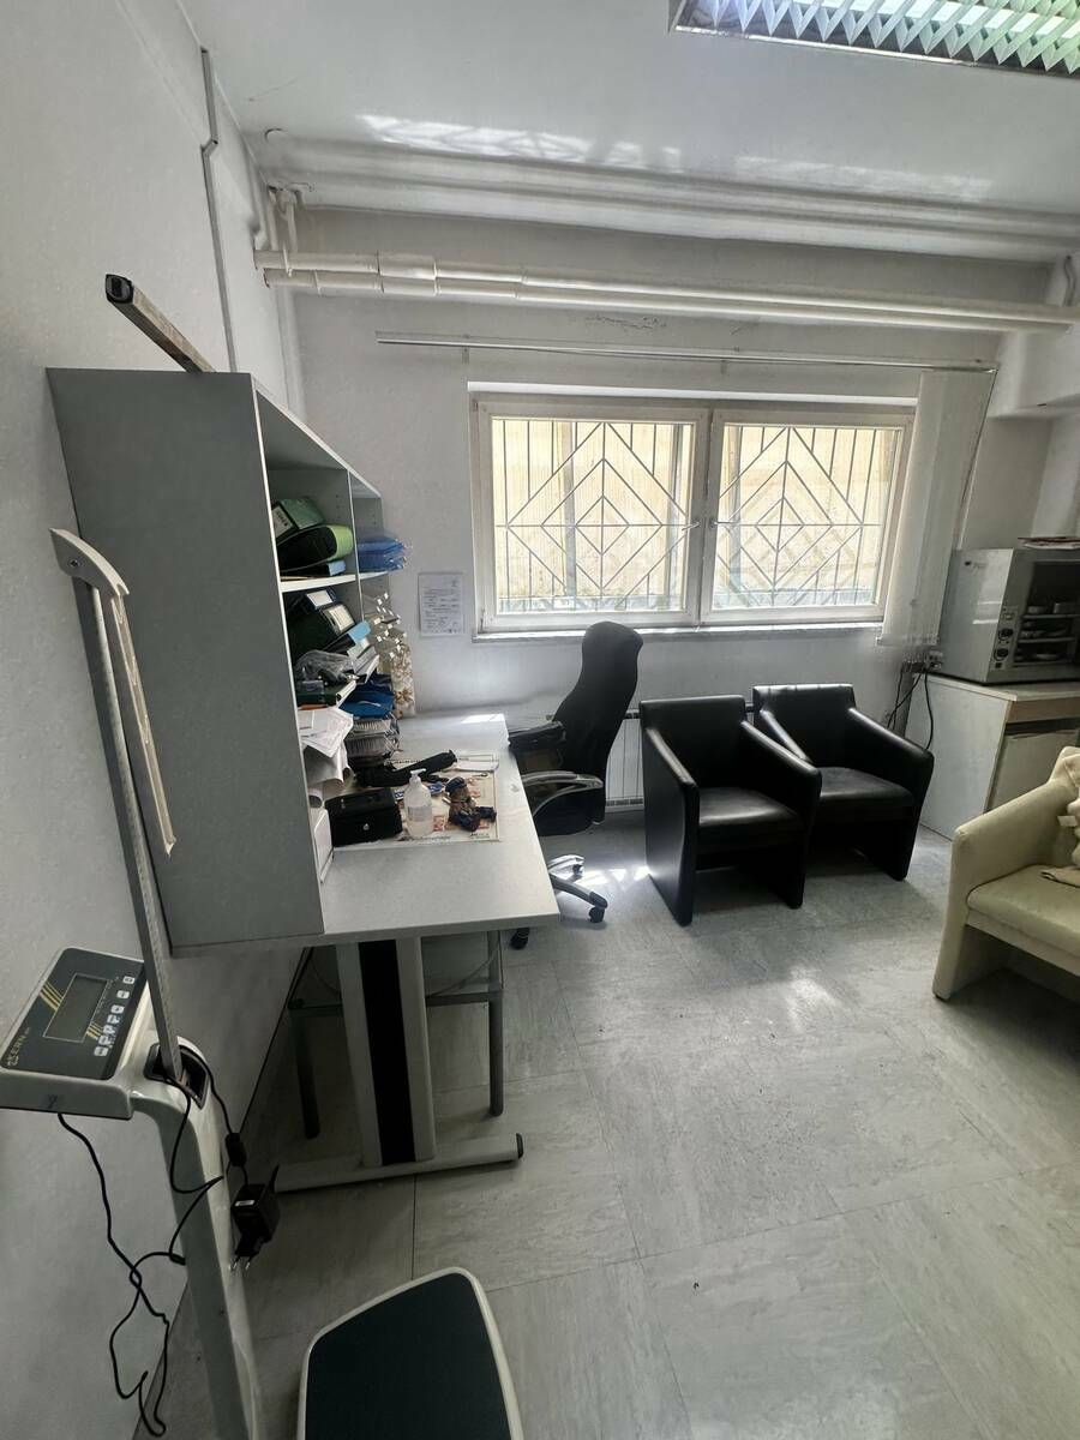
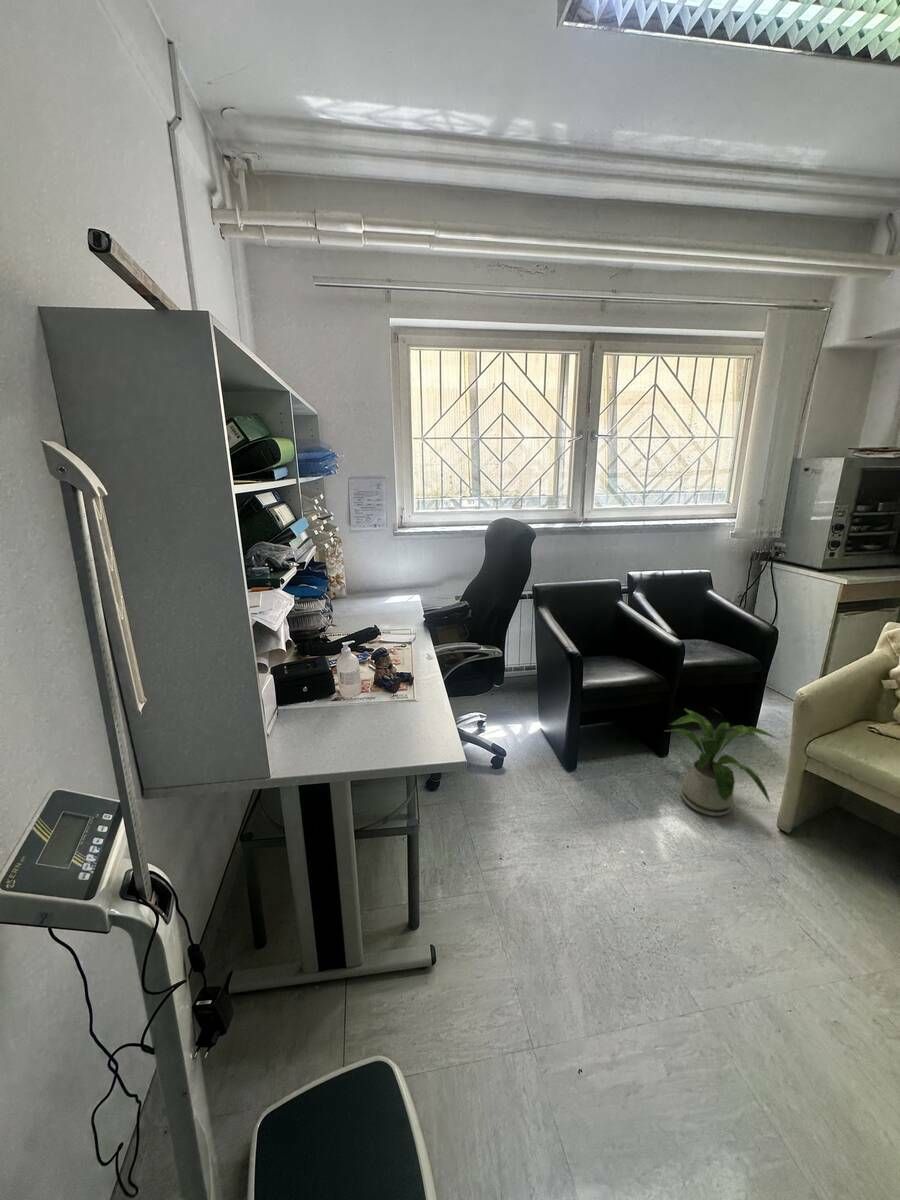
+ house plant (715, 752)
